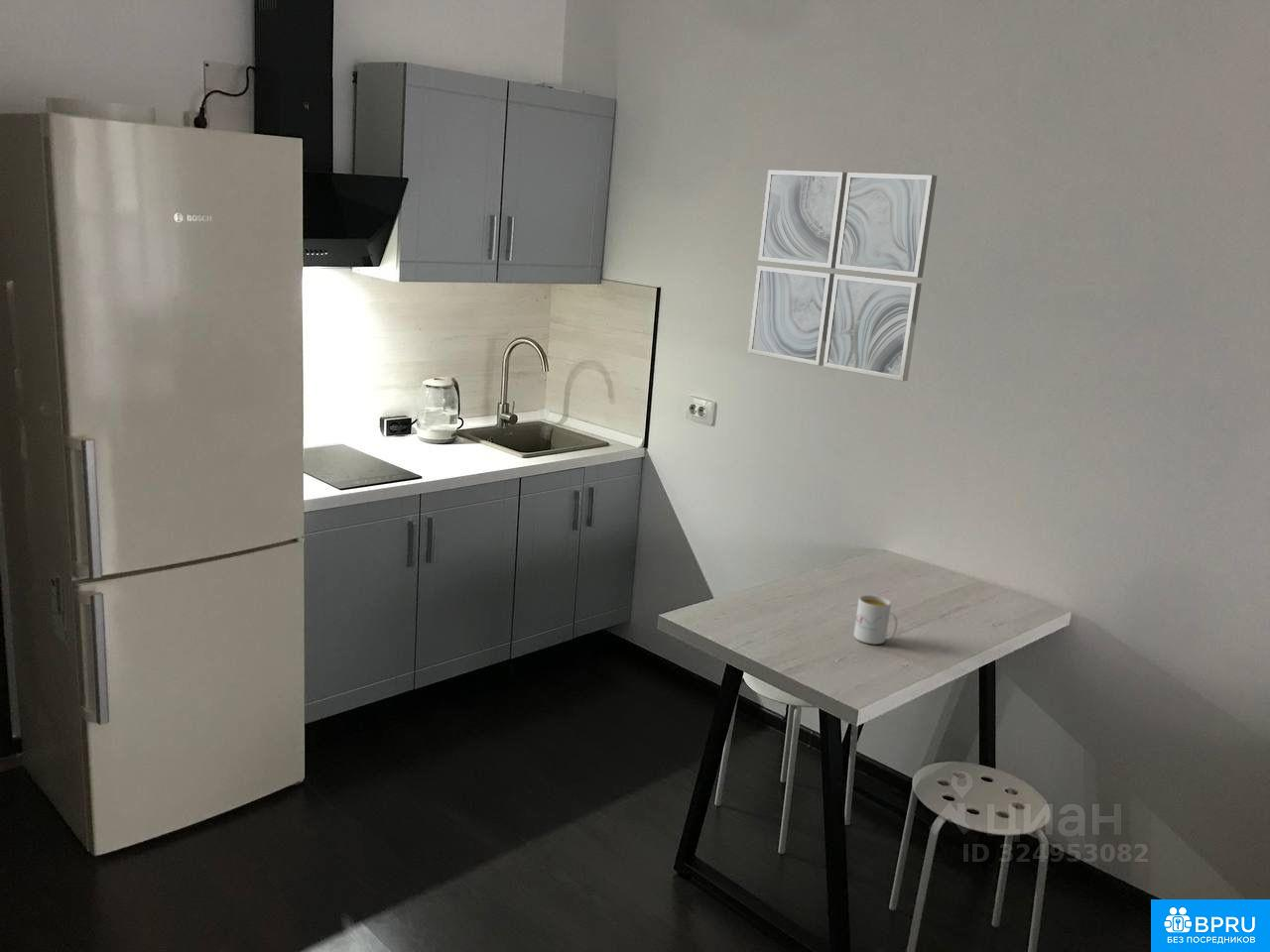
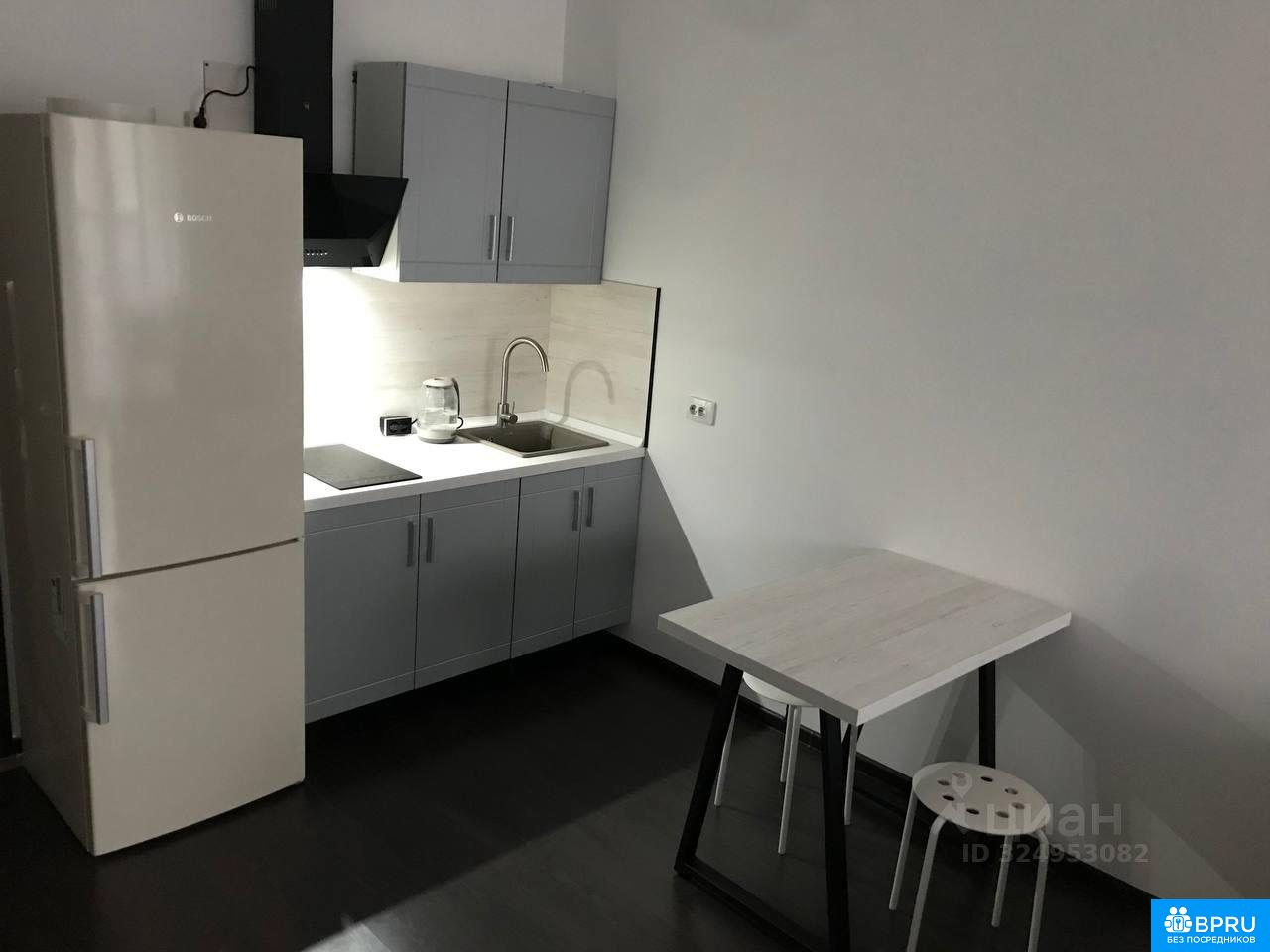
- wall art (834, 274)
- mug (877, 621)
